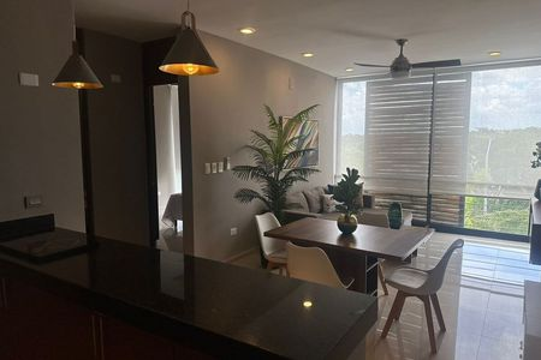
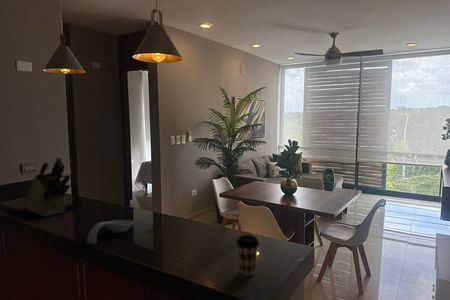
+ spoon rest (111, 227)
+ coffee cup (247, 255)
+ knife block (46, 184)
